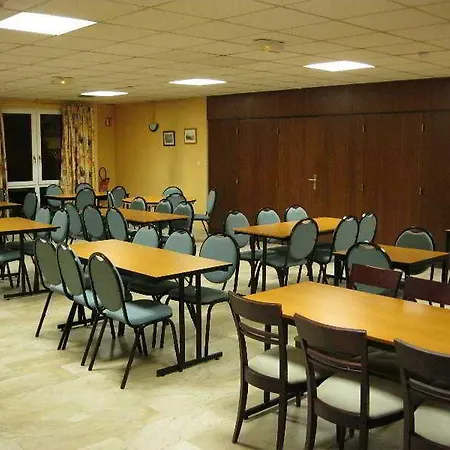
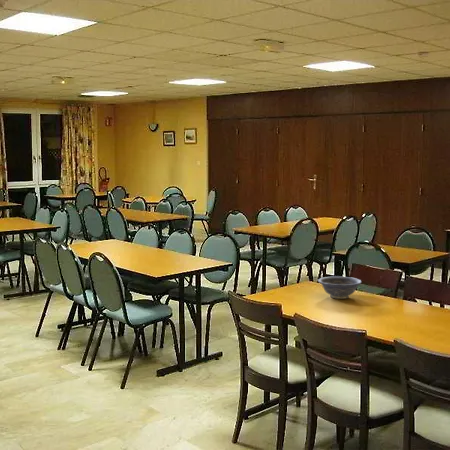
+ decorative bowl (339, 288)
